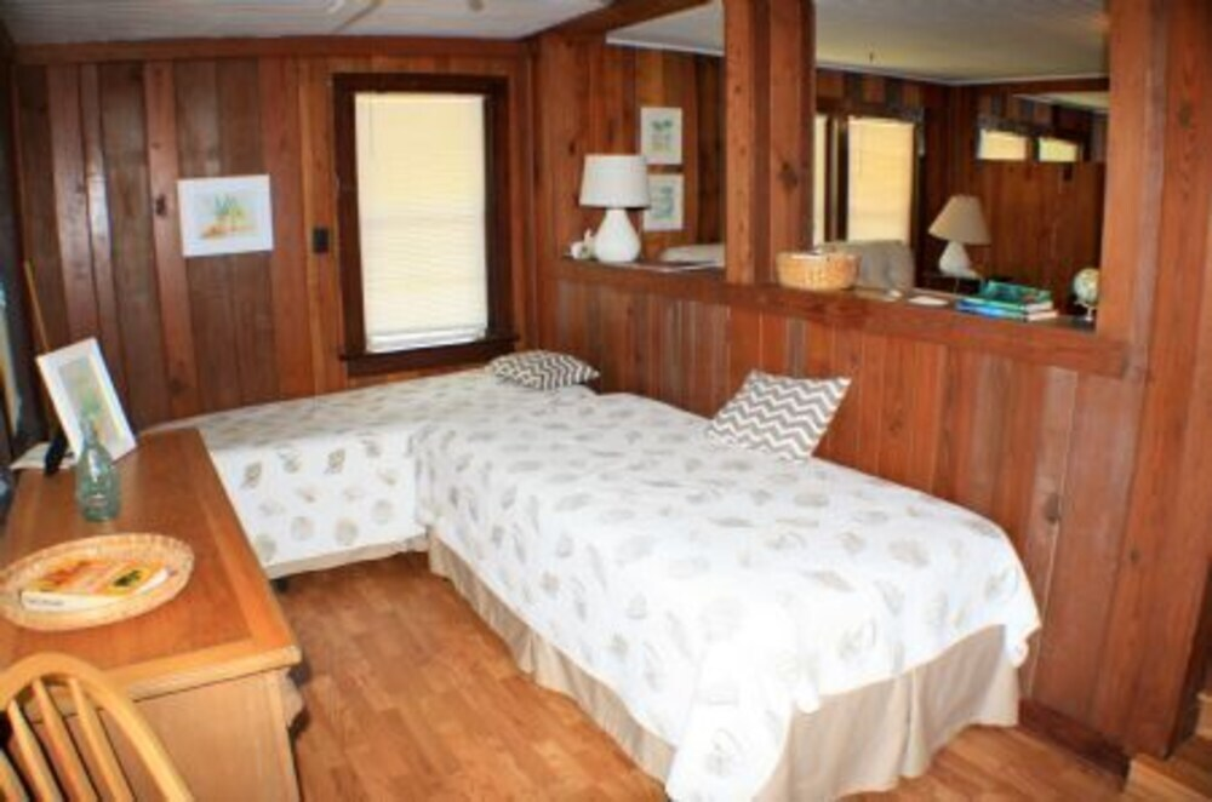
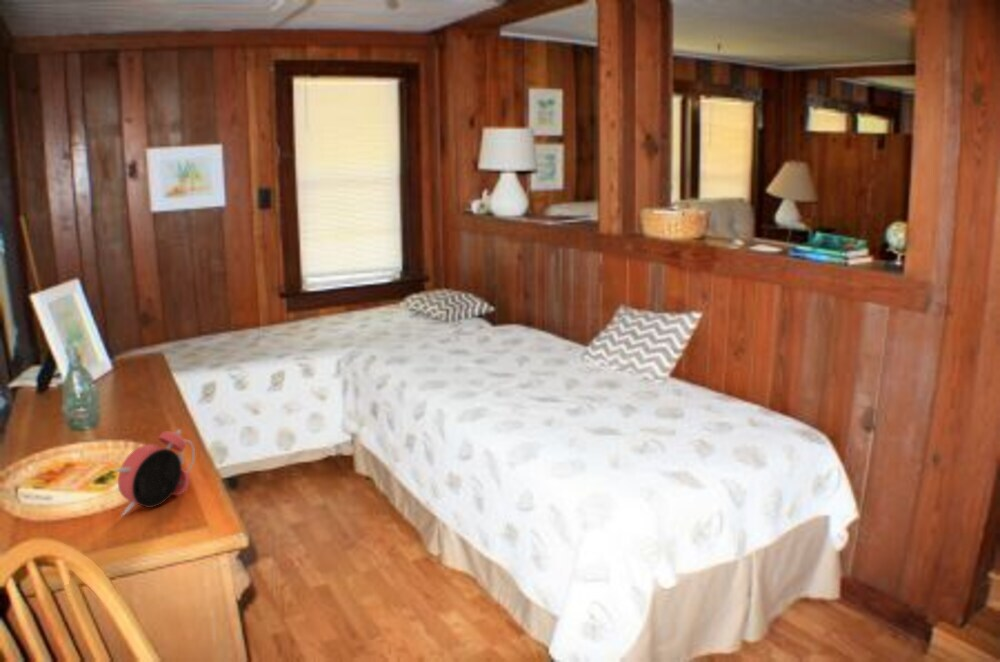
+ alarm clock (156, 469)
